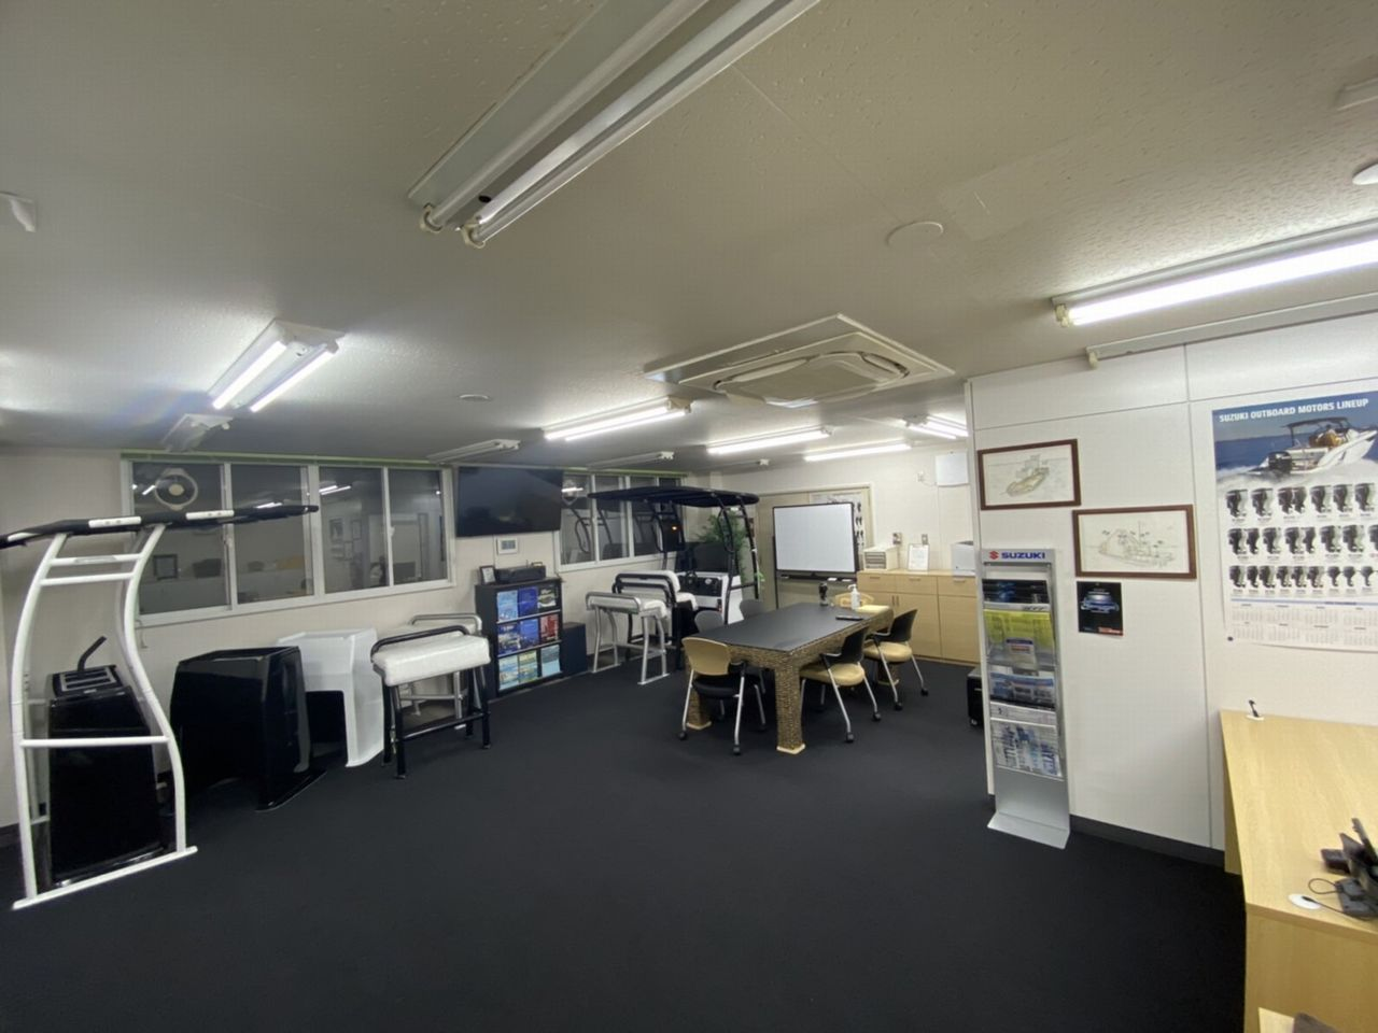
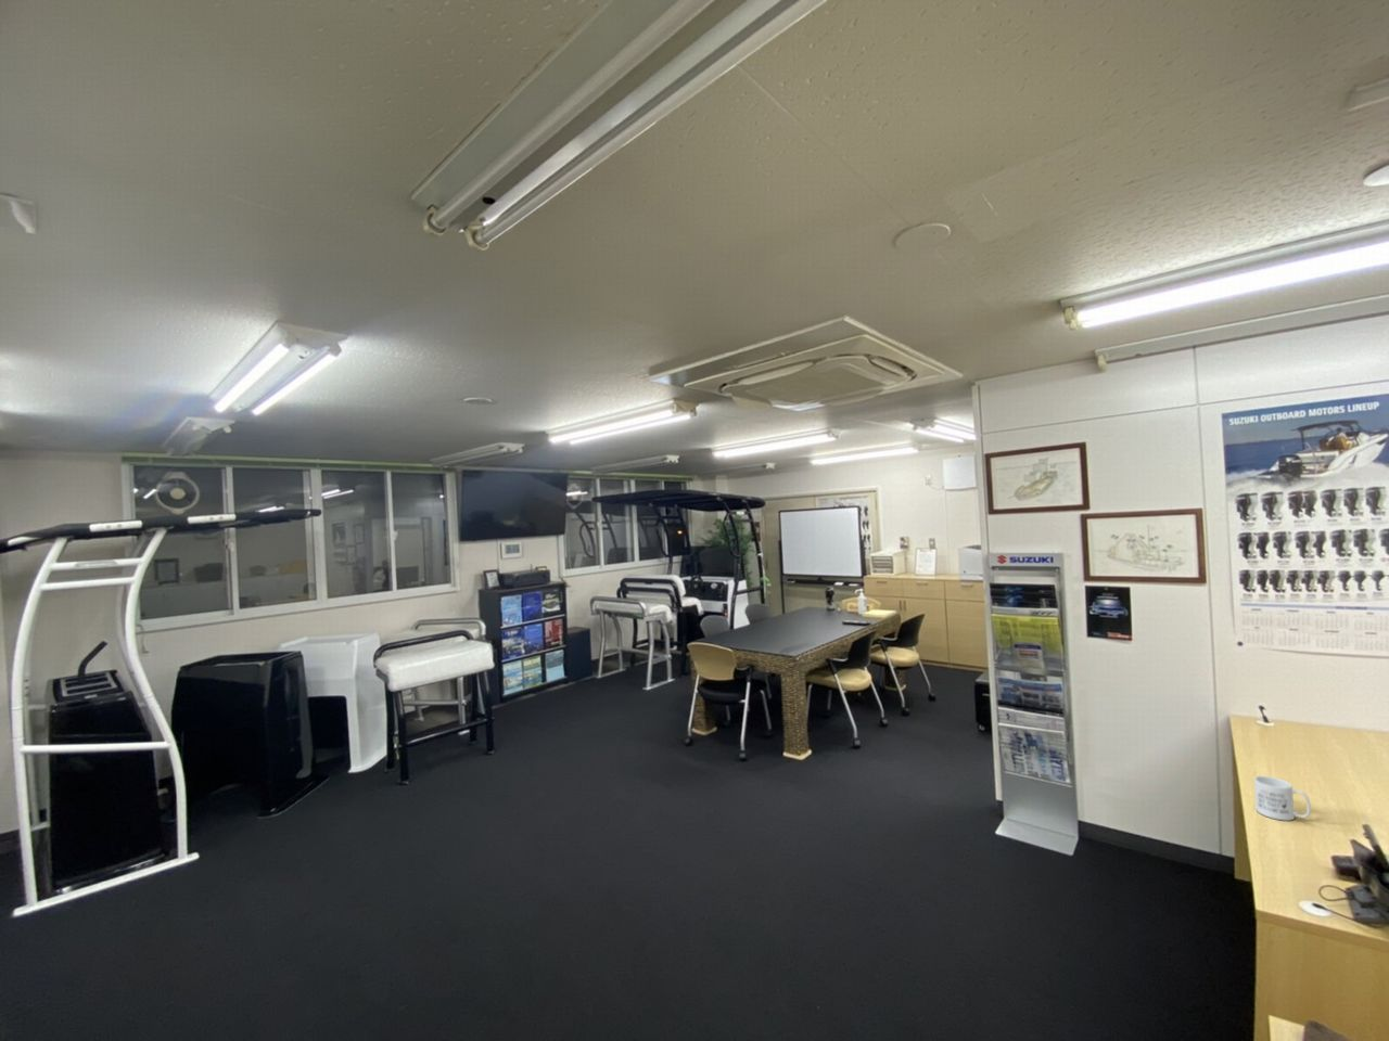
+ mug (1282, 799)
